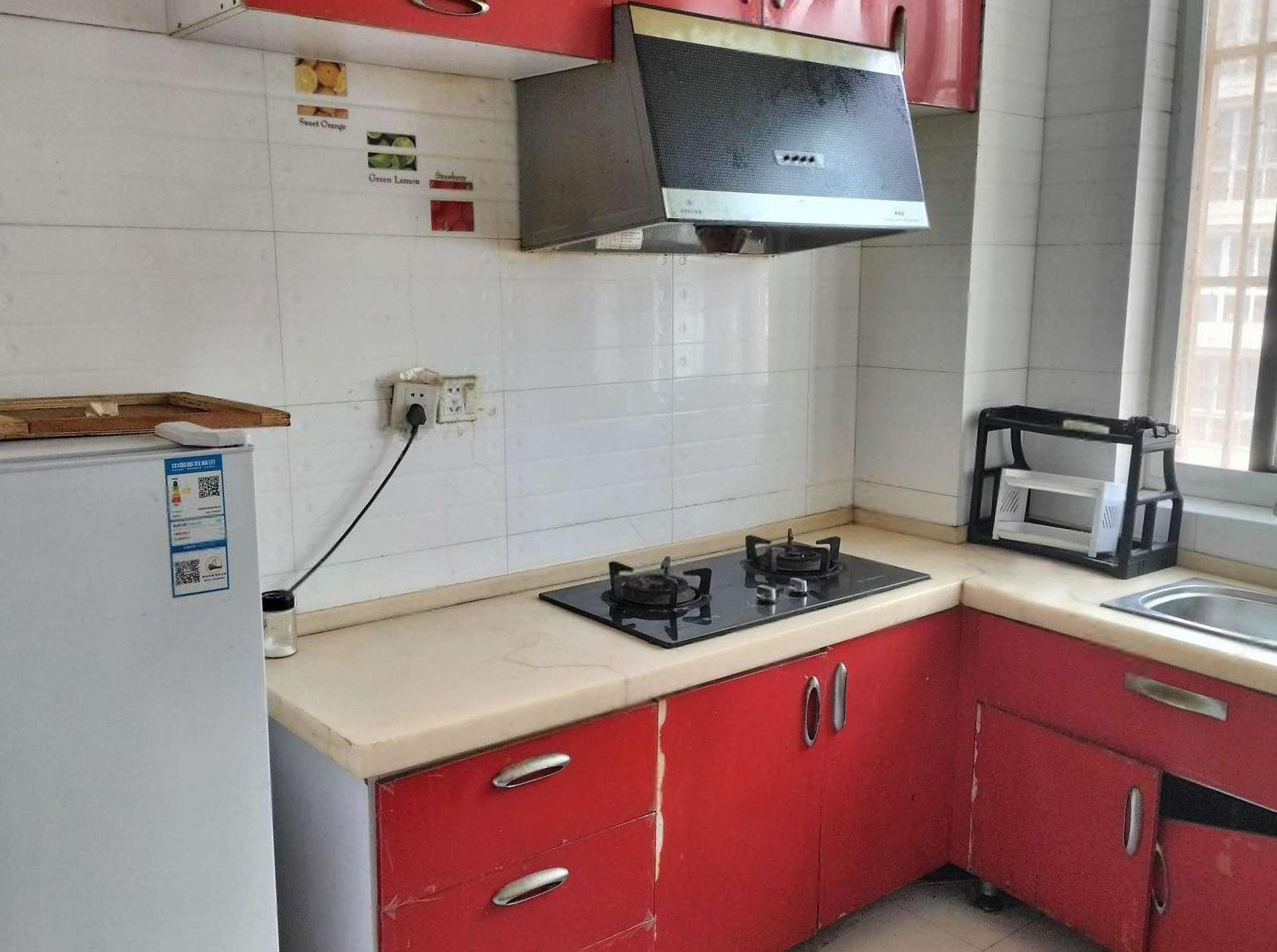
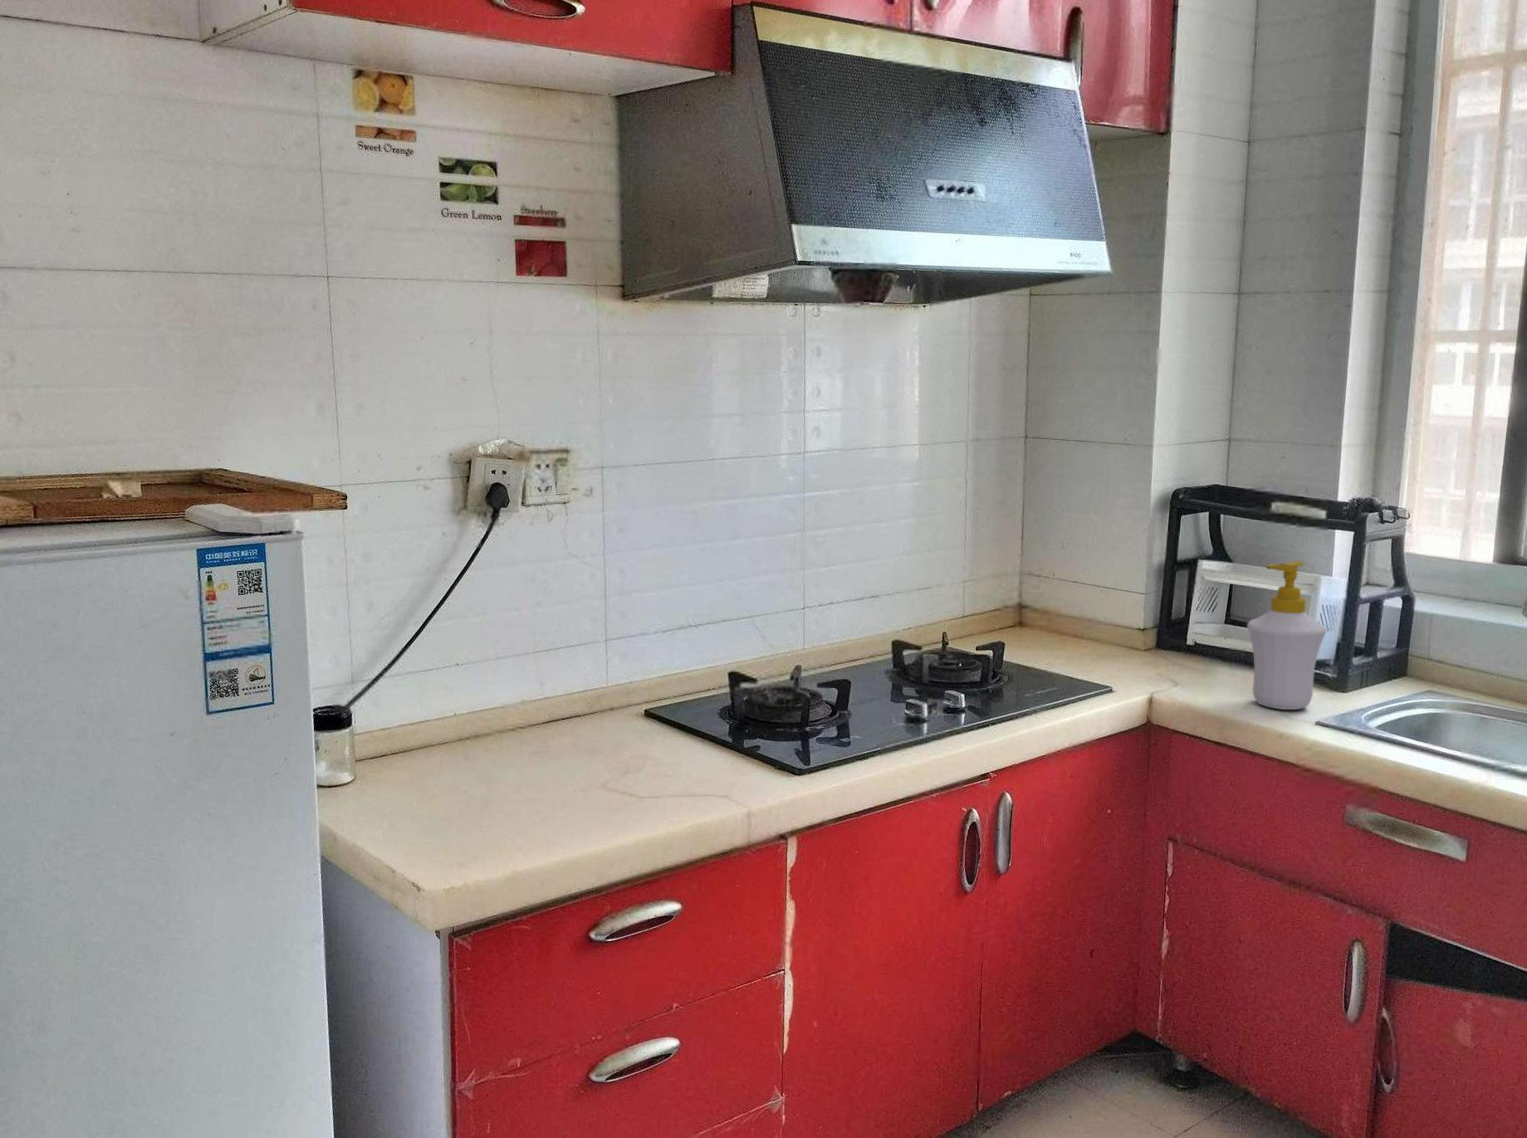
+ soap bottle (1287, 635)
